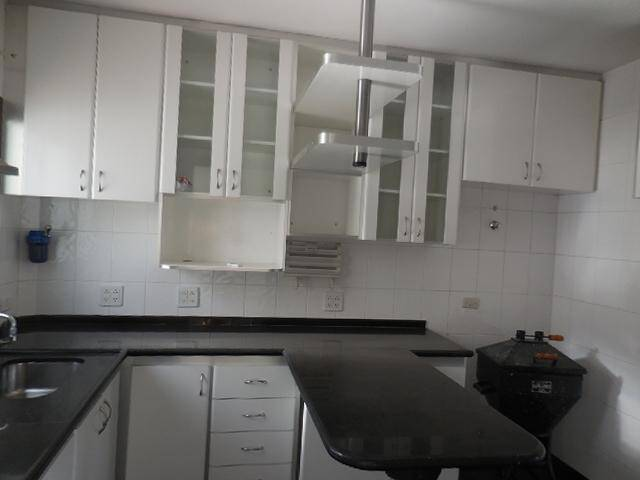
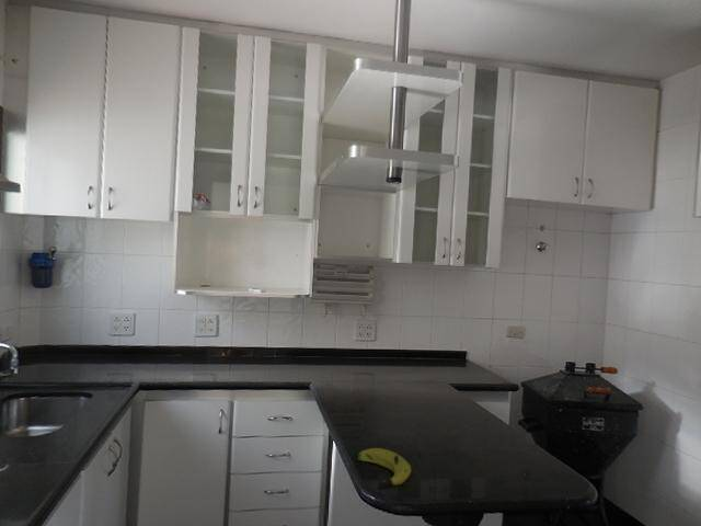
+ banana (379, 464)
